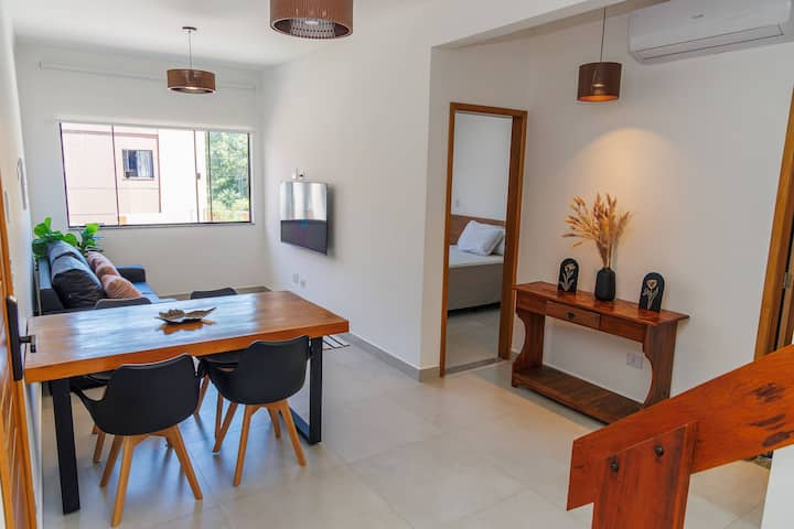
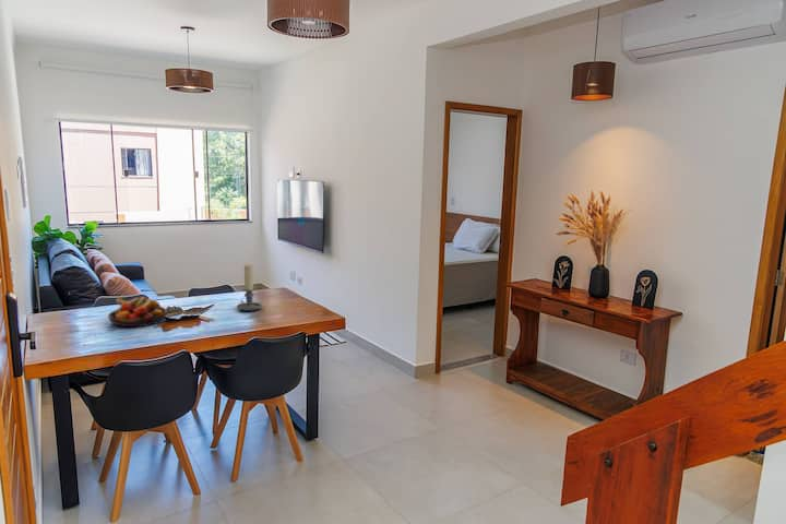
+ fruit bowl (136, 310)
+ candle holder (248, 286)
